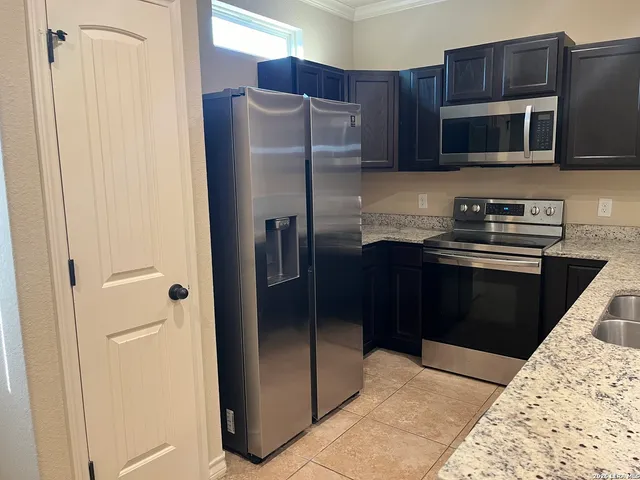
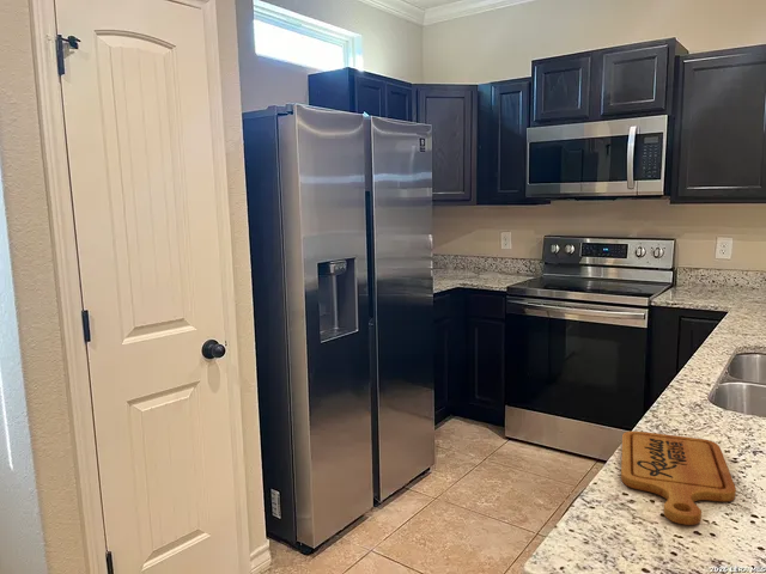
+ cutting board (674, 472)
